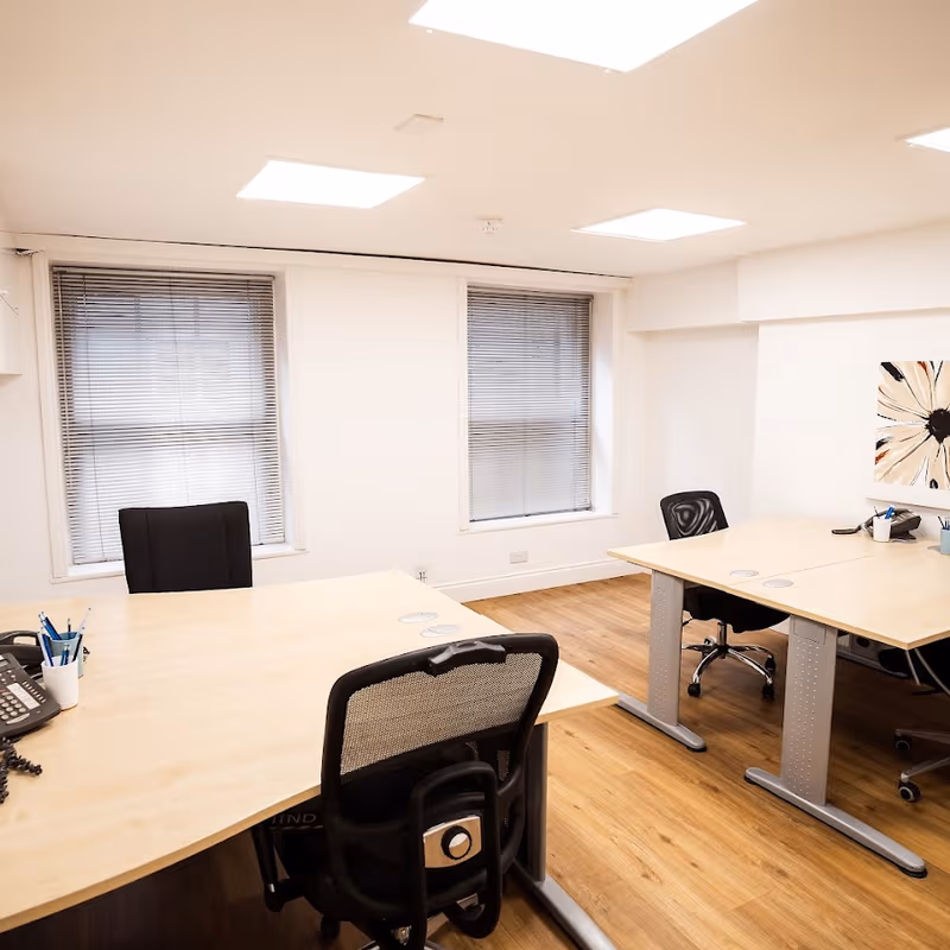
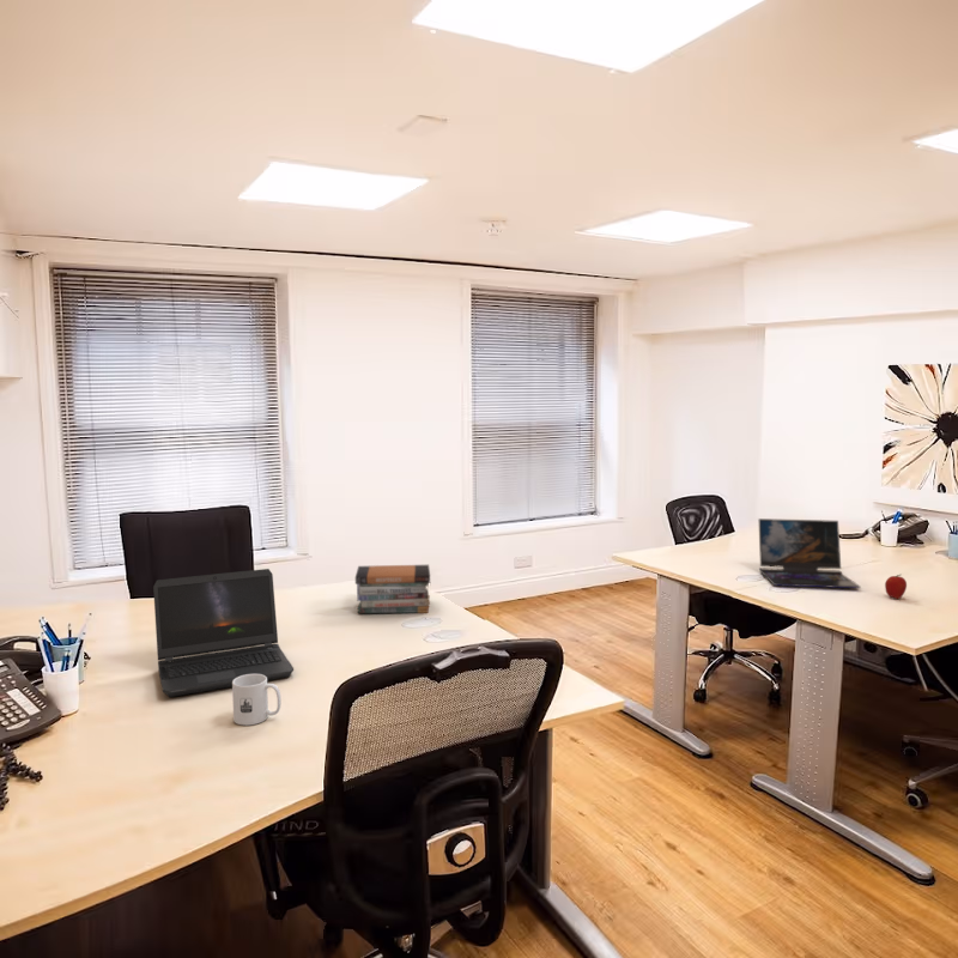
+ book stack (393, 588)
+ mug (256, 698)
+ laptop (806, 552)
+ laptop computer (223, 627)
+ fruit (896, 586)
